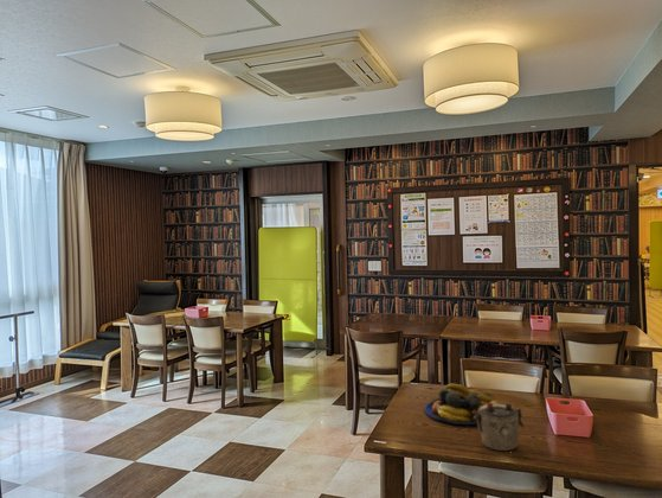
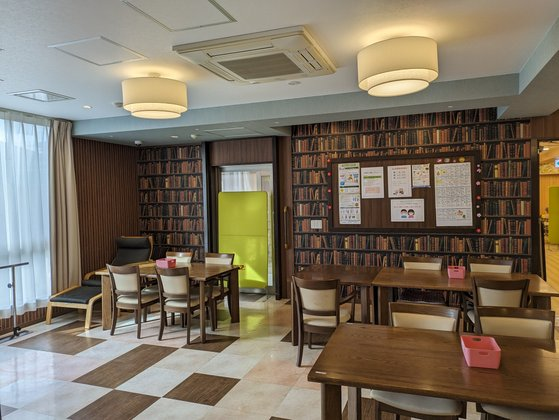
- teapot (497, 423)
- fruit bowl (461, 398)
